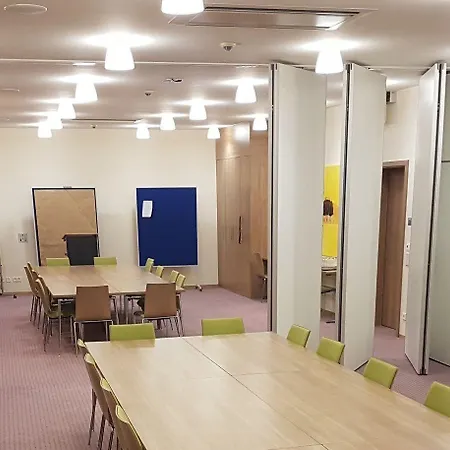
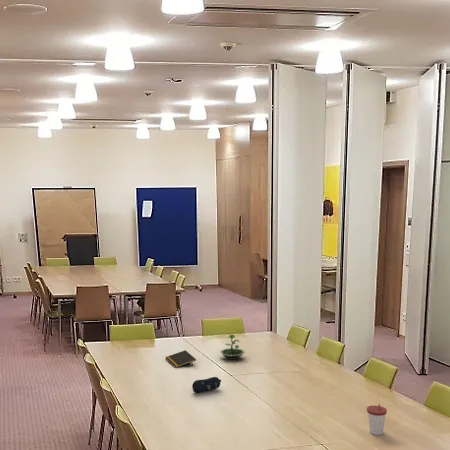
+ terrarium (232, 338)
+ notepad (180, 358)
+ pencil case (206, 384)
+ cup (376, 417)
